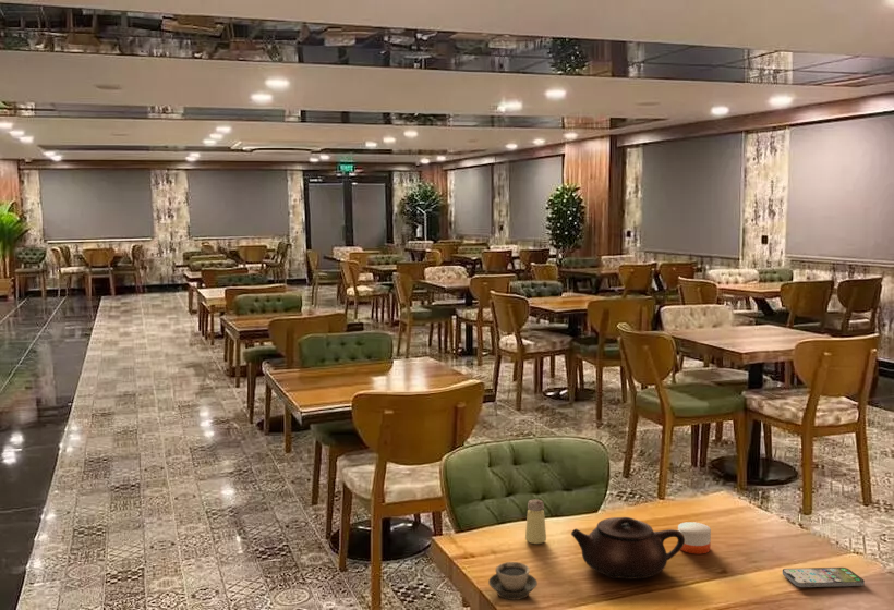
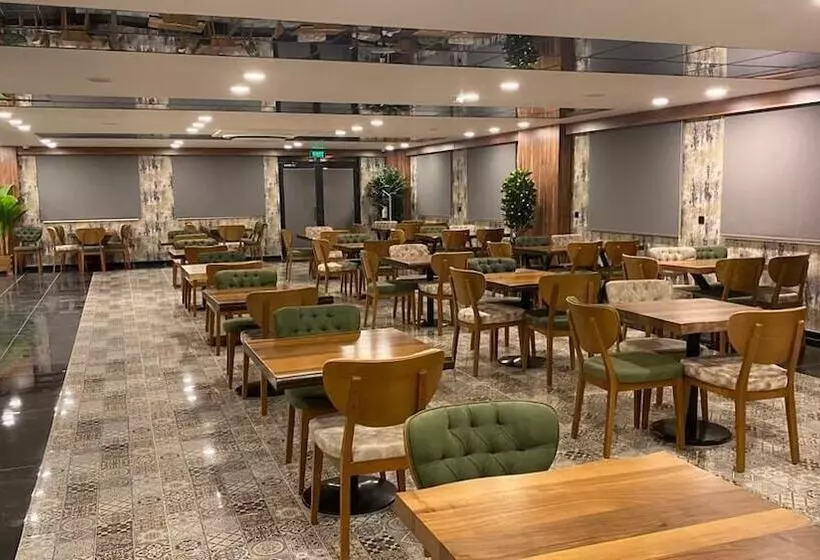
- candle (693, 526)
- smartphone (822, 576)
- teapot (626, 542)
- saltshaker (535, 521)
- cup (512, 581)
